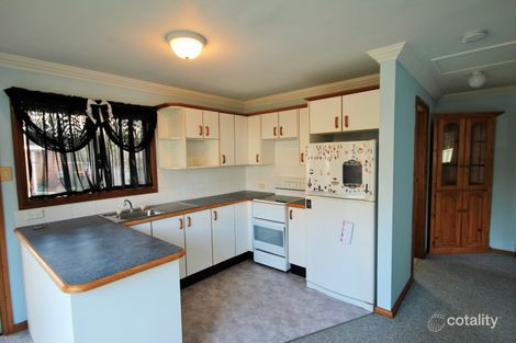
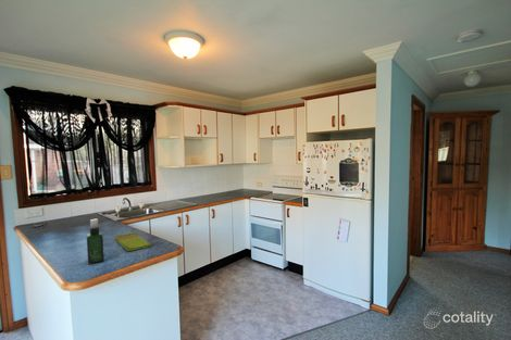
+ spray bottle (95, 240)
+ dish towel (132, 240)
